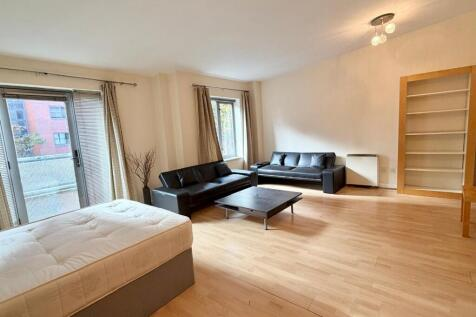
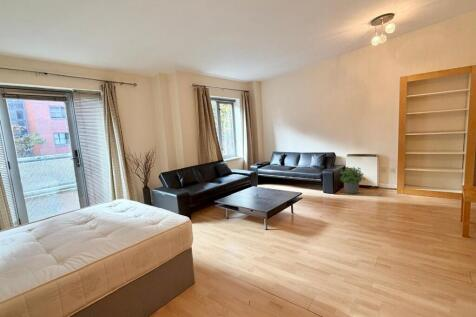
+ potted plant (352, 179)
